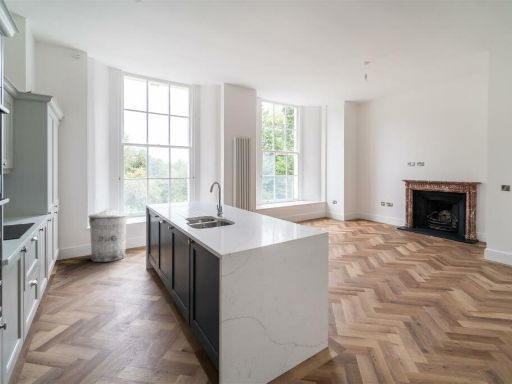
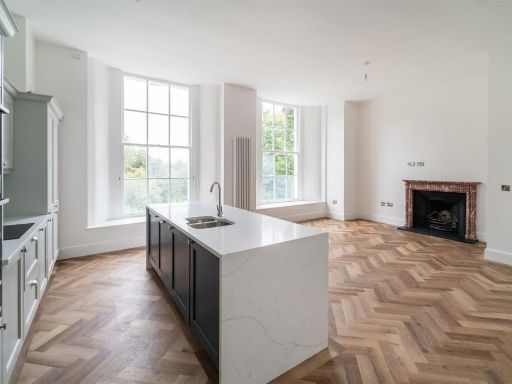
- trash can (108, 233)
